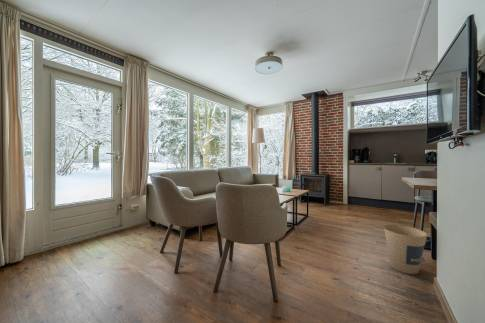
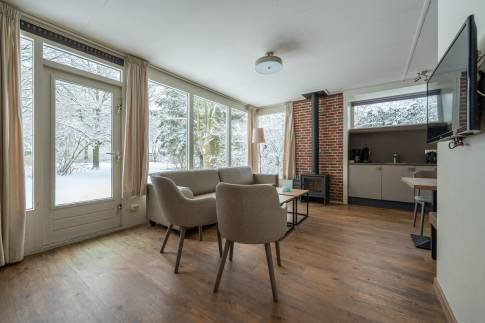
- trash can (404, 249)
